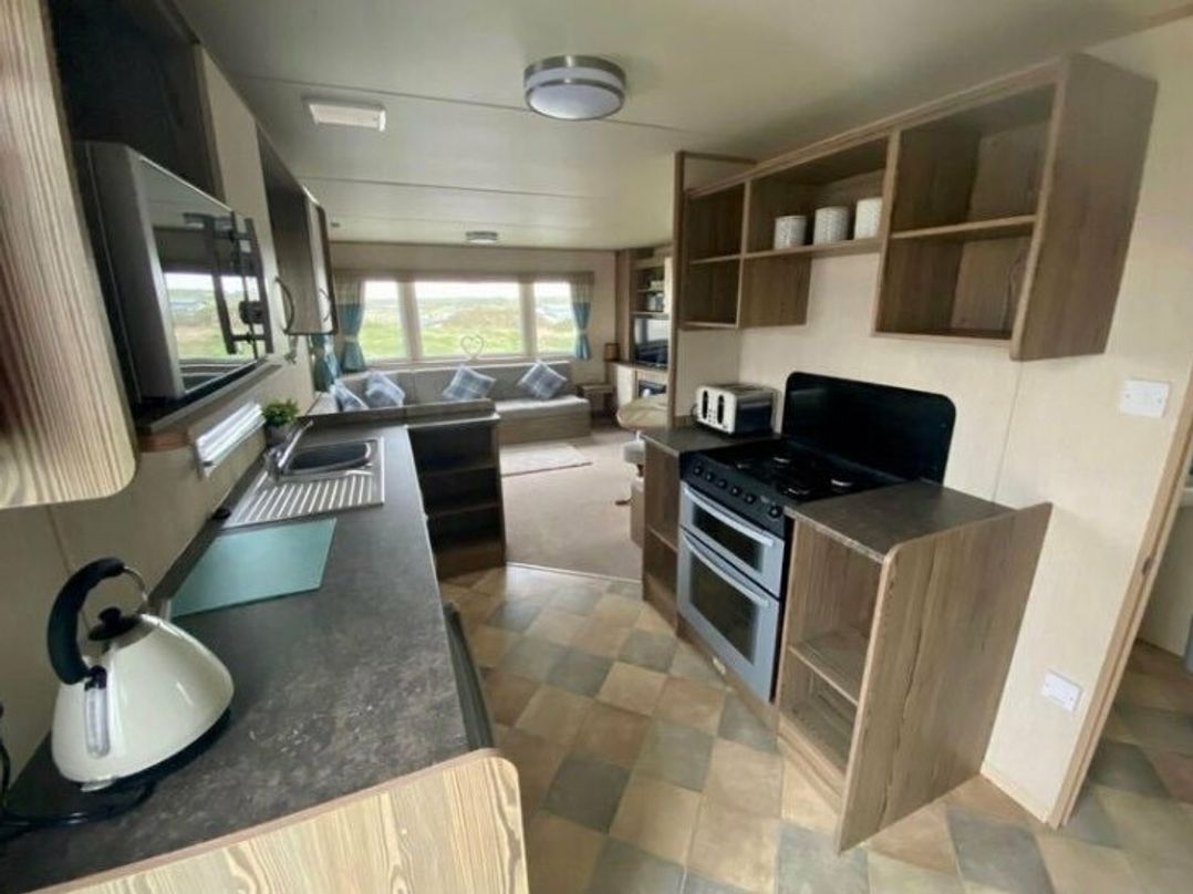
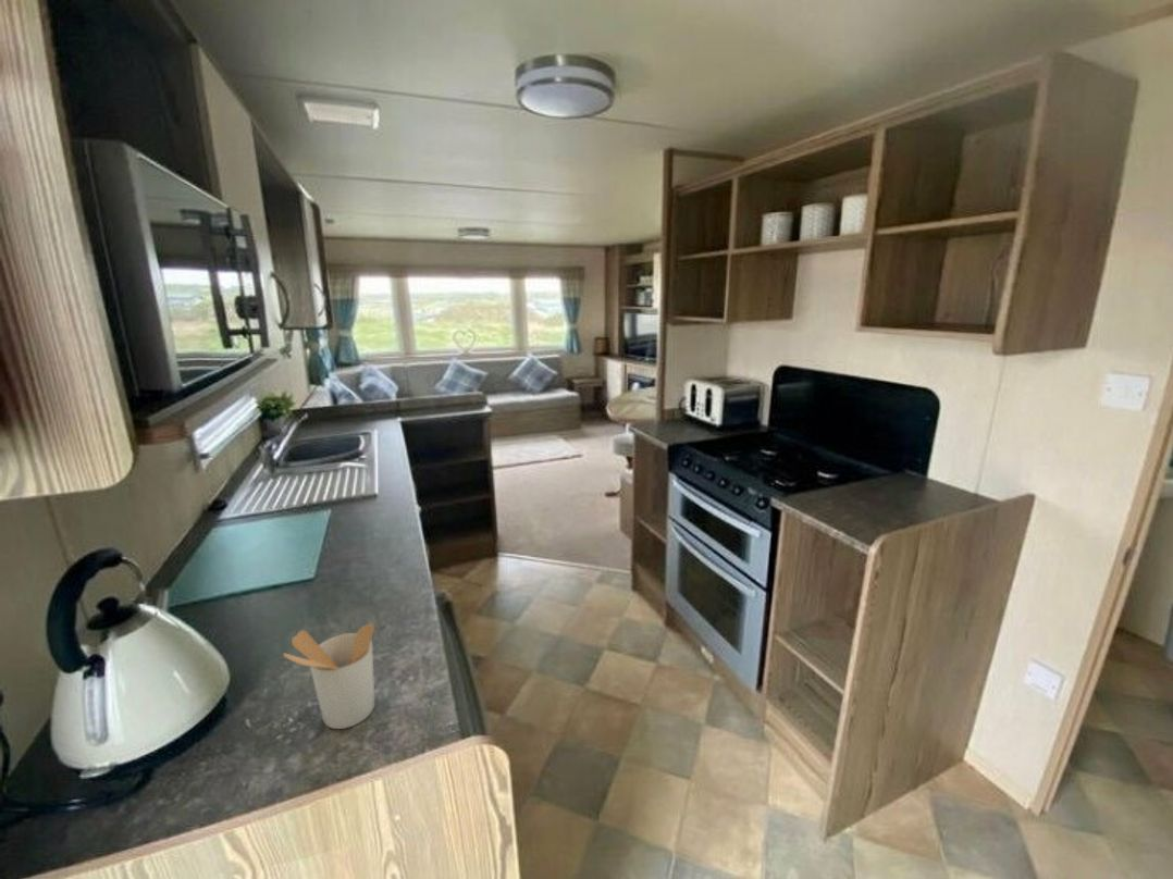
+ utensil holder (333, 677)
